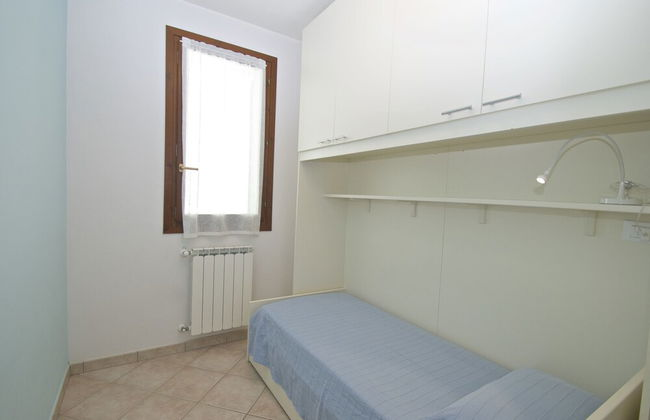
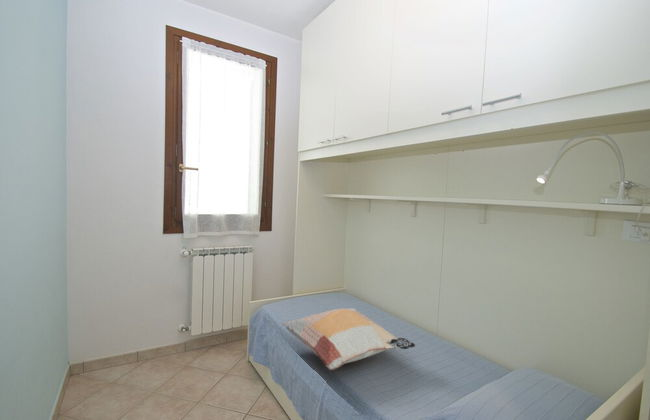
+ decorative pillow (345, 333)
